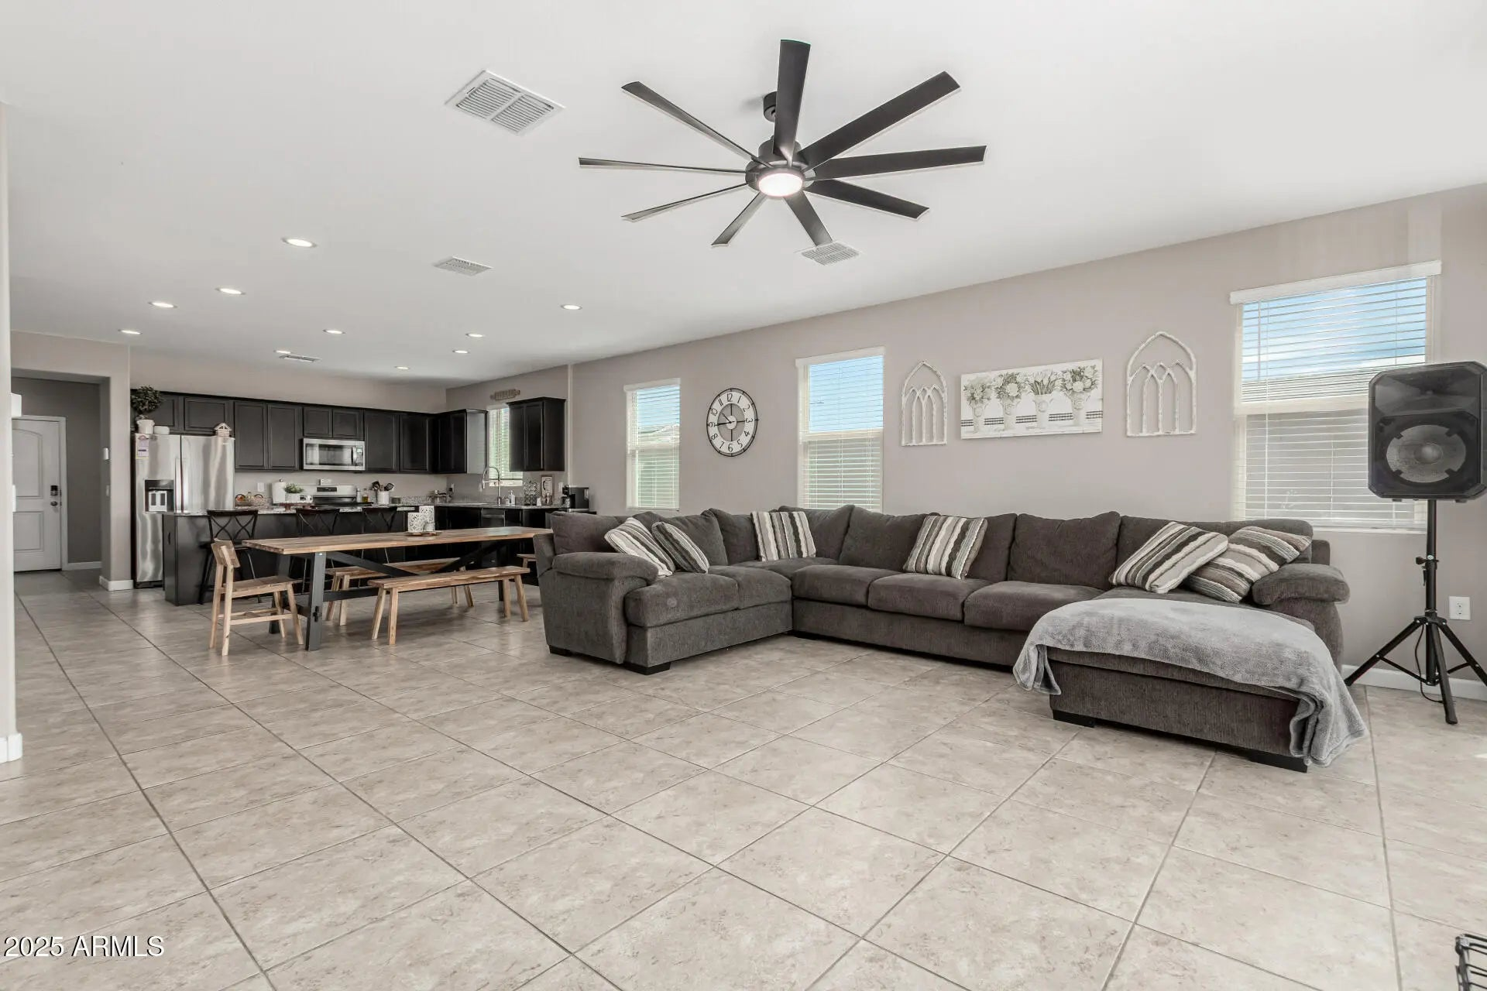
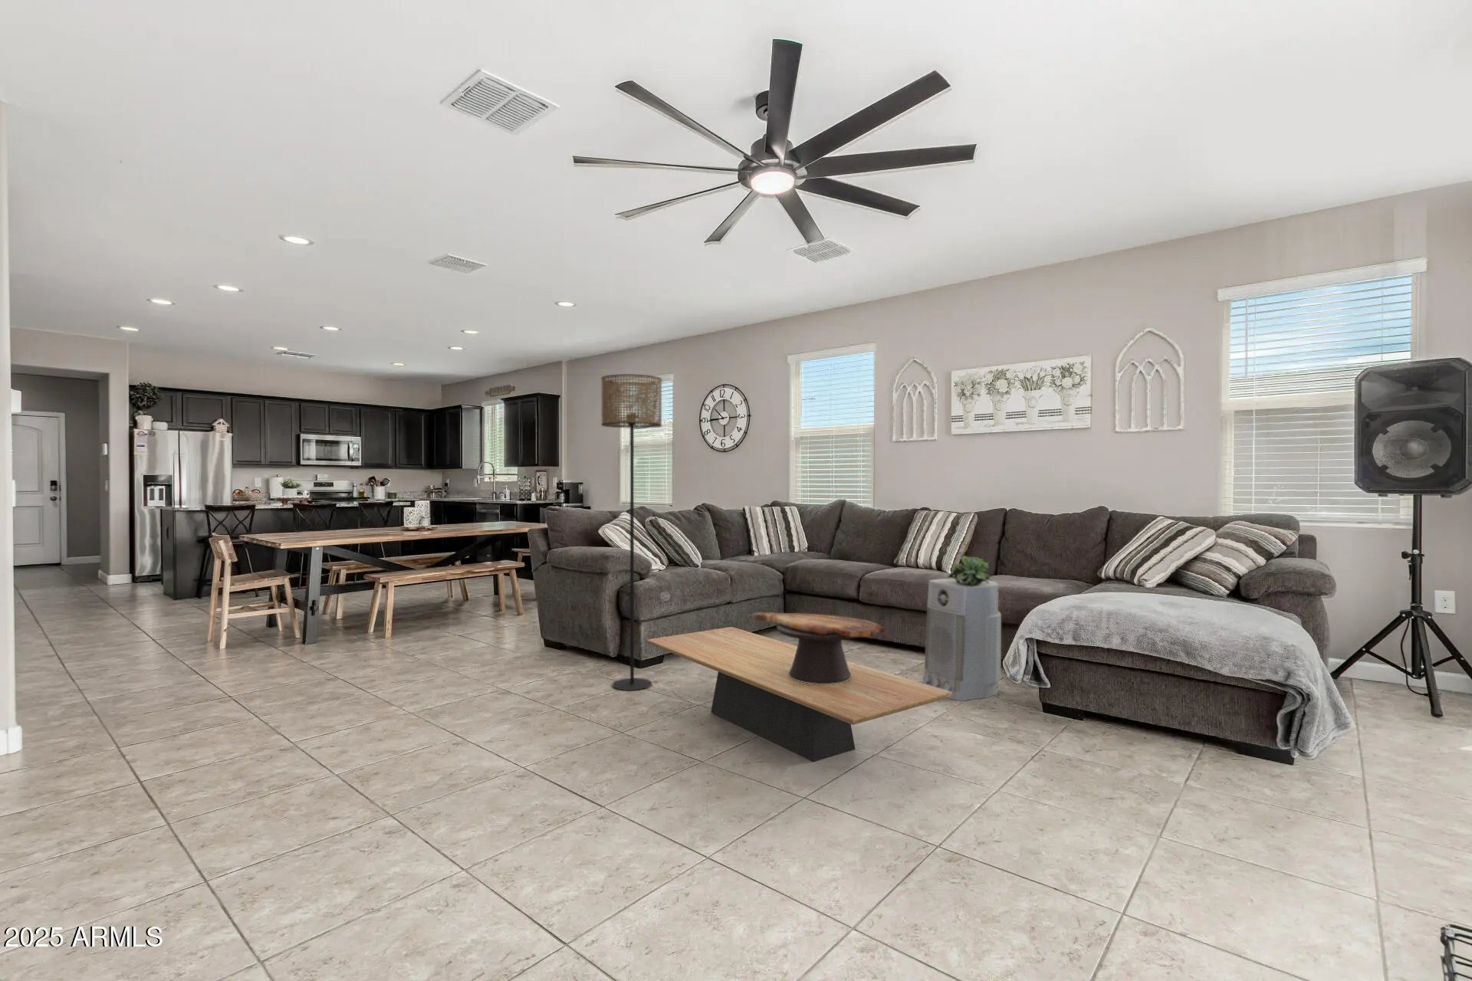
+ floor lamp (632, 532)
+ succulent plant (970, 568)
+ air purifier (964, 635)
+ coffee table (778, 695)
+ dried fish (815, 646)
